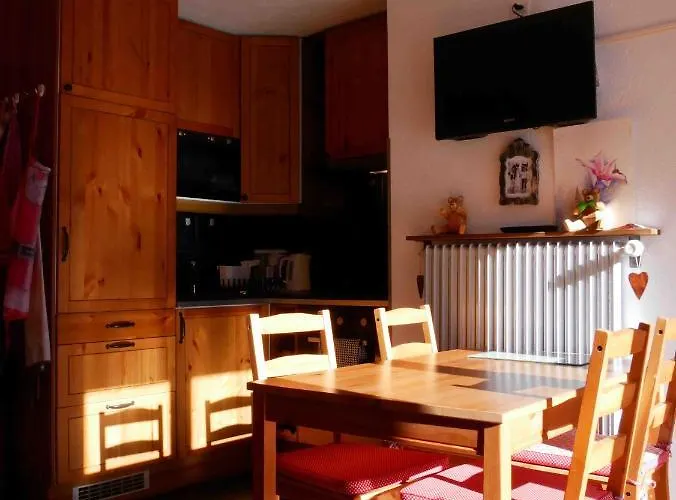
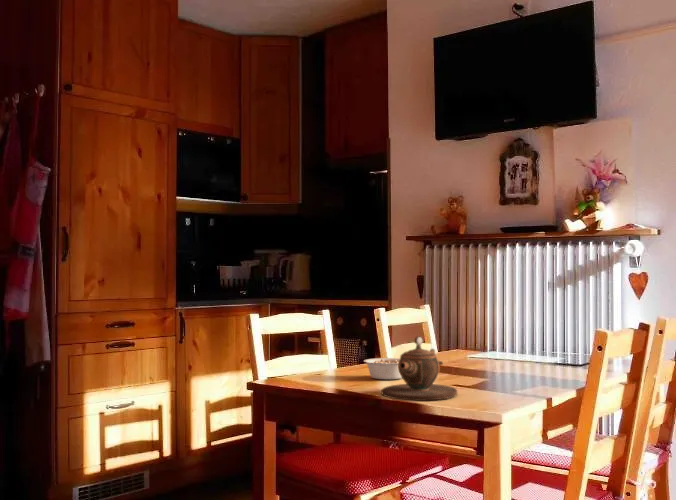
+ teapot (419, 364)
+ legume (389, 367)
